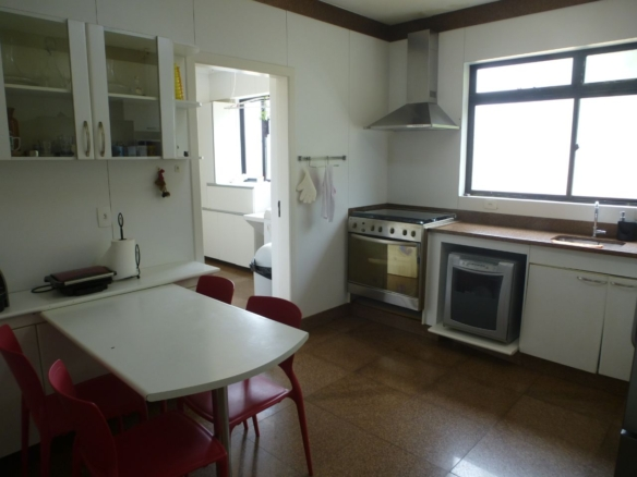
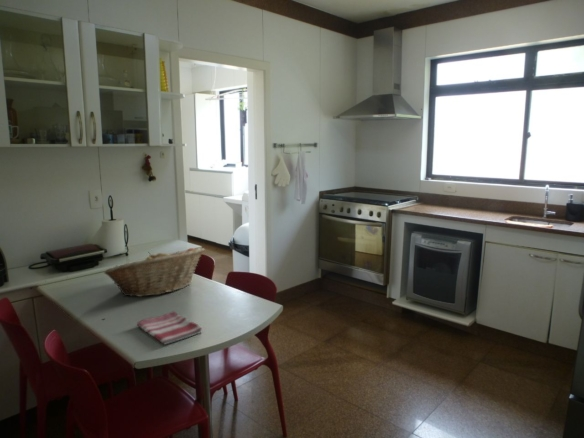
+ dish towel (169, 326)
+ fruit basket (157, 268)
